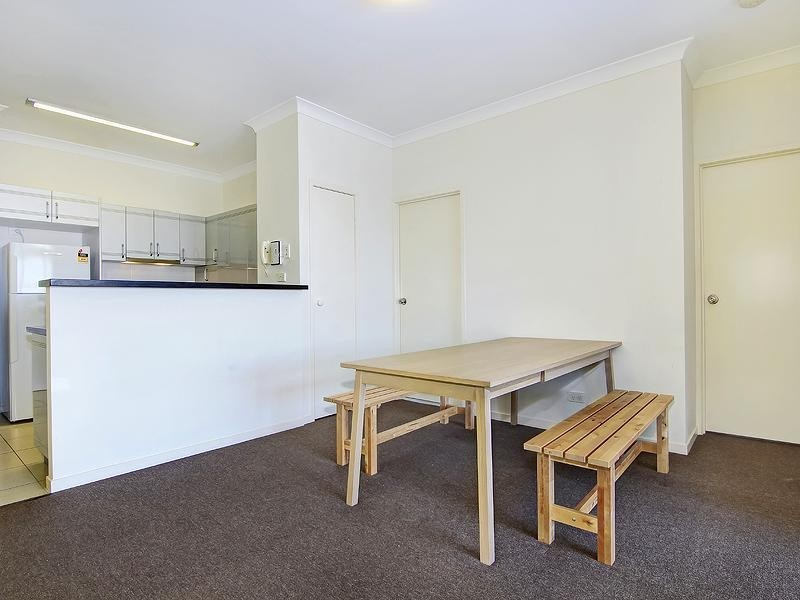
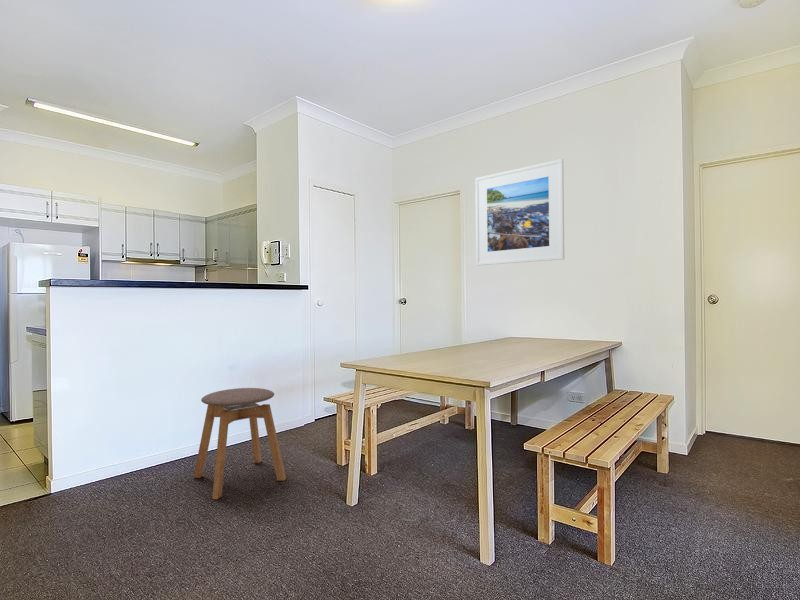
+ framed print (516, 216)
+ stool (227, 432)
